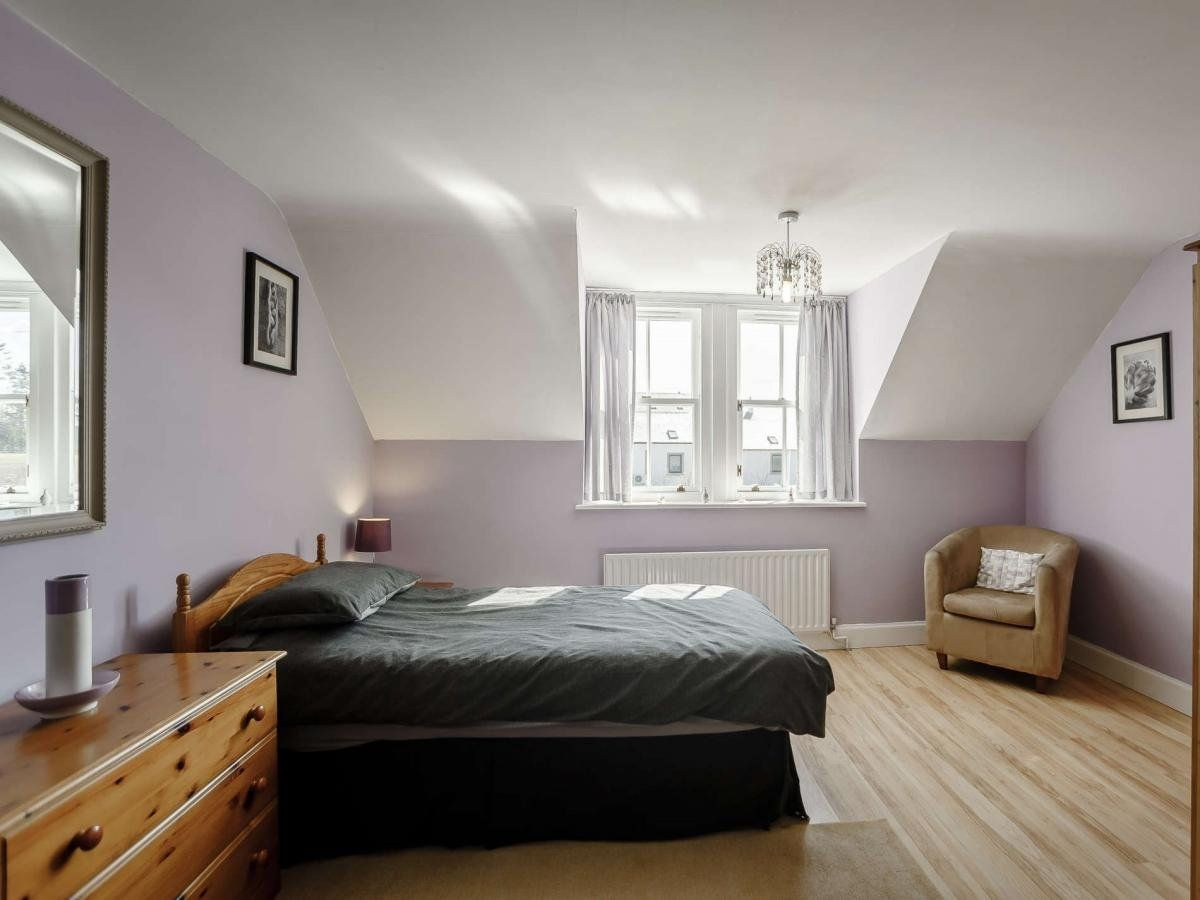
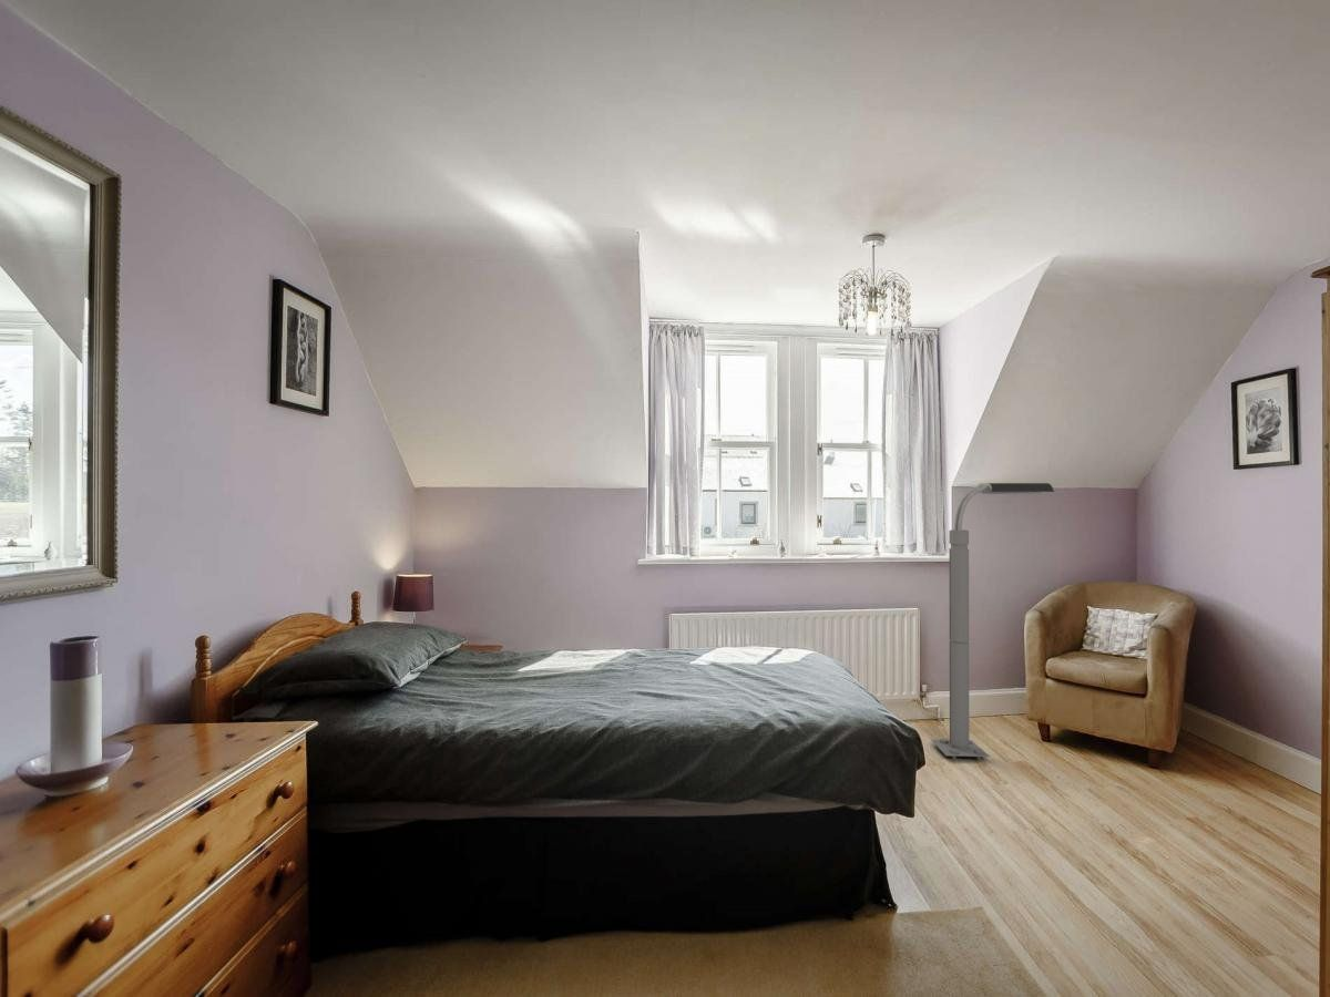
+ floor lamp (968, 618)
